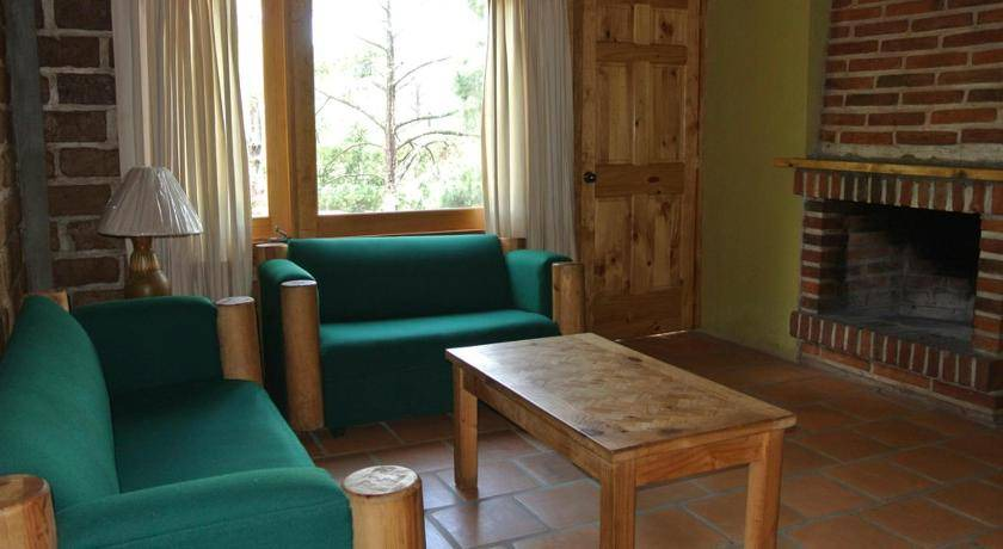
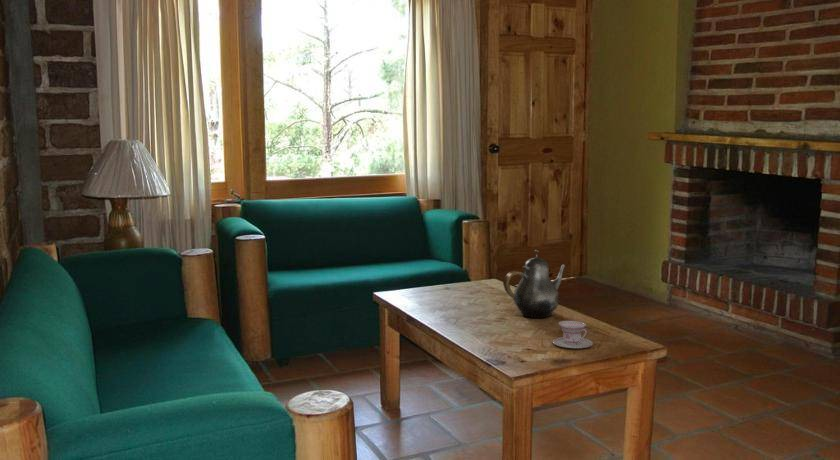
+ teacup (572, 333)
+ teapot (536, 282)
